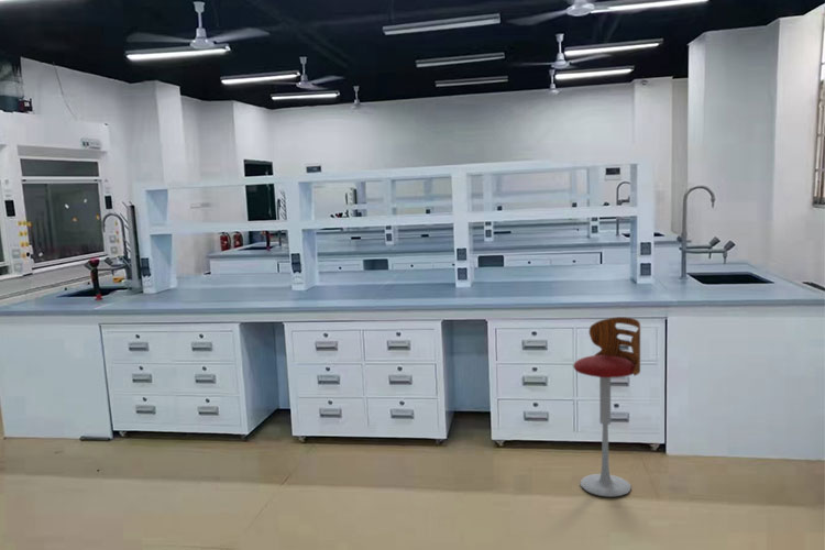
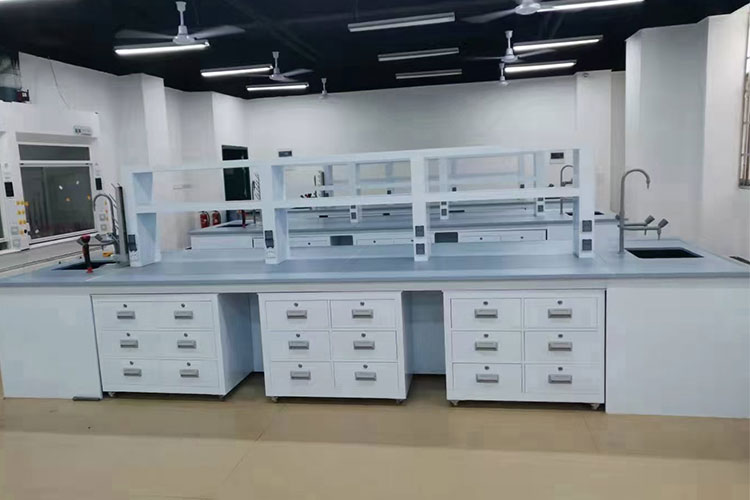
- bar stool (606, 404)
